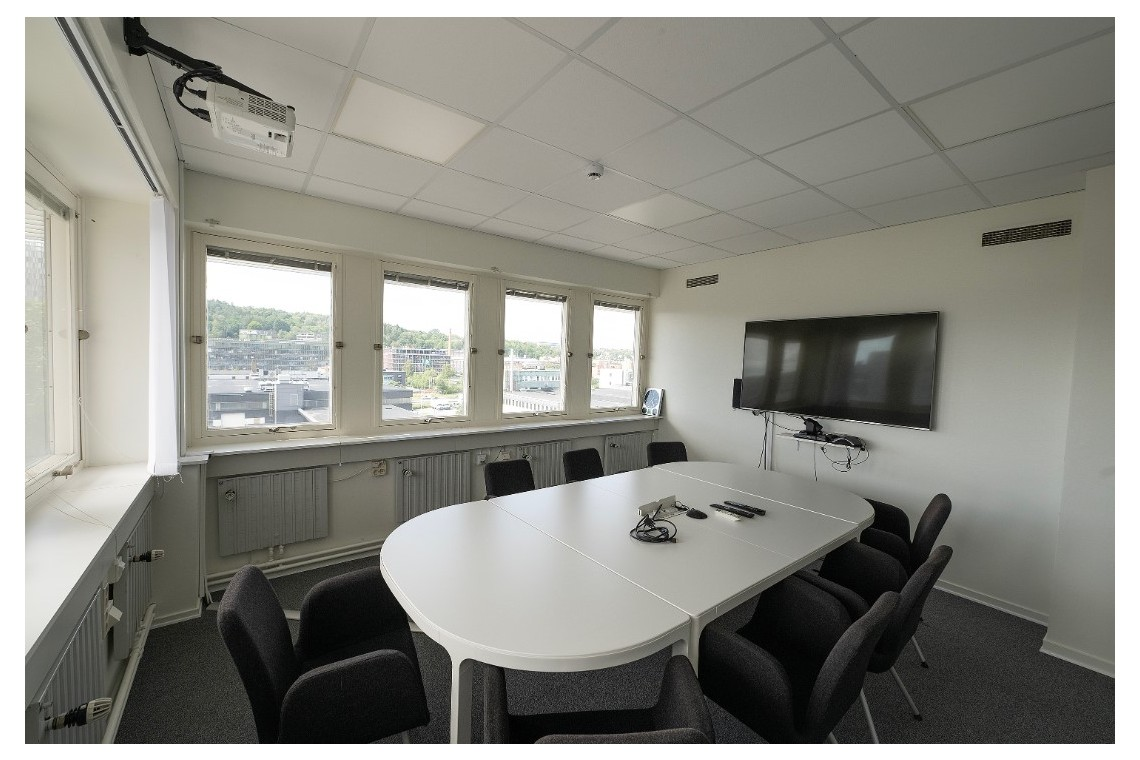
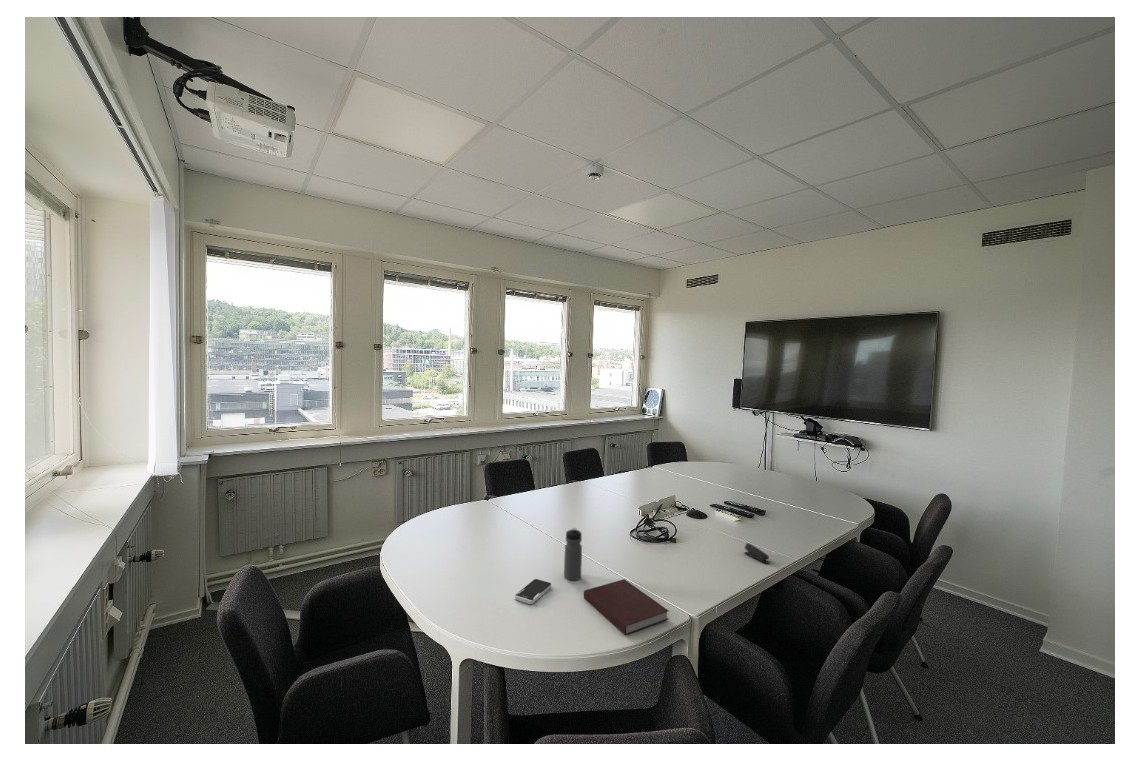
+ water bottle (573, 552)
+ smartphone (533, 590)
+ stapler (756, 552)
+ notebook (624, 604)
